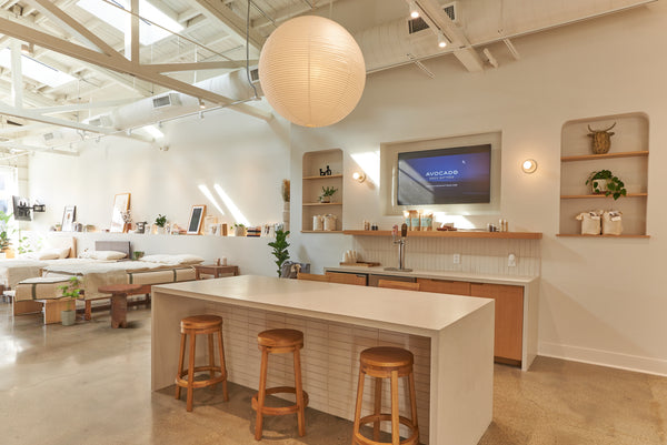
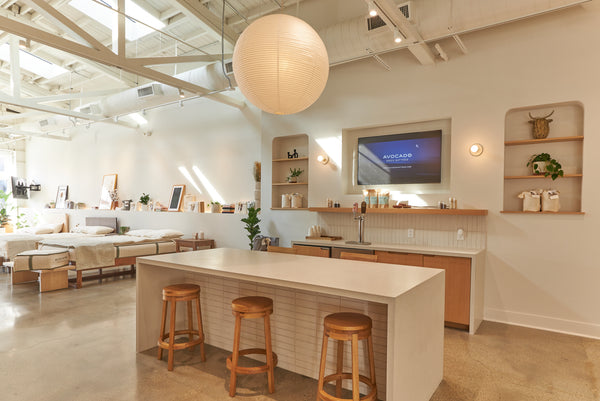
- side table (119, 306)
- house plant (71, 300)
